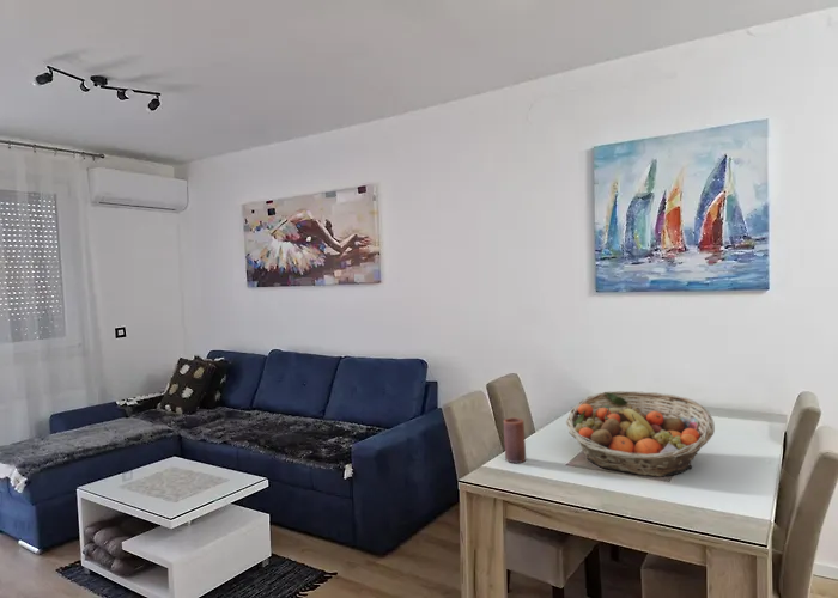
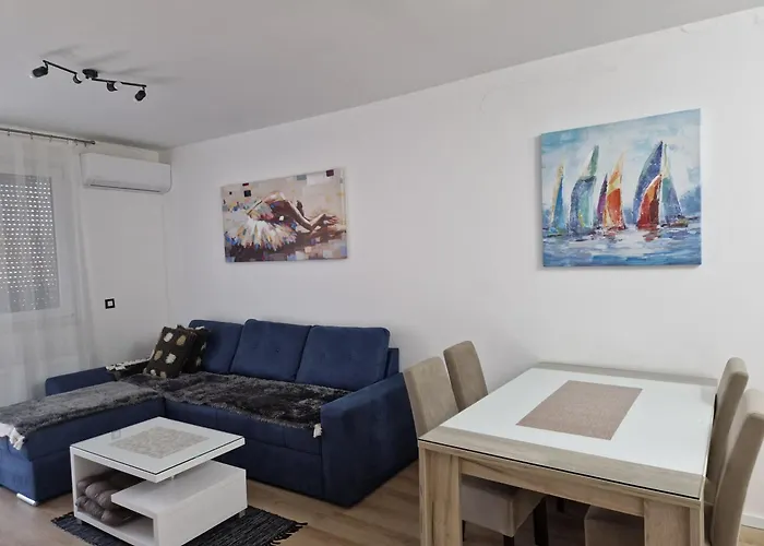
- candle (514, 439)
- fruit basket (636, 431)
